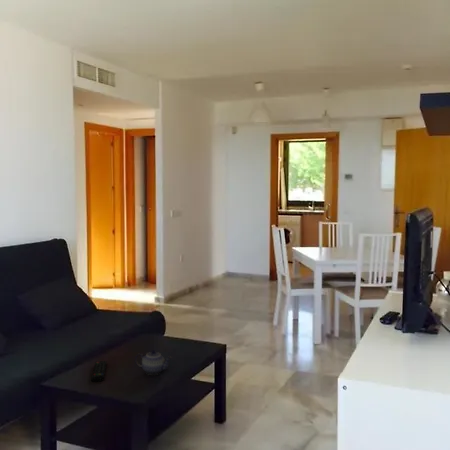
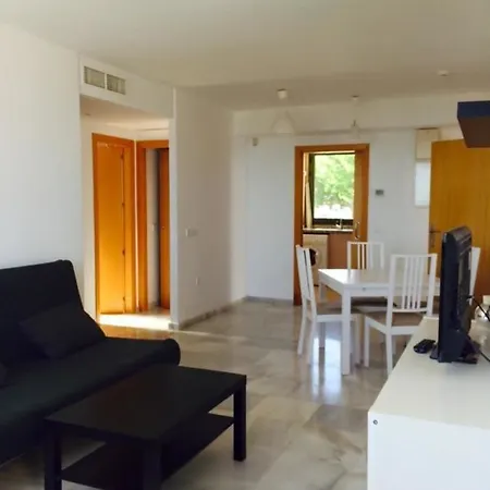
- teapot (153, 361)
- remote control (99, 370)
